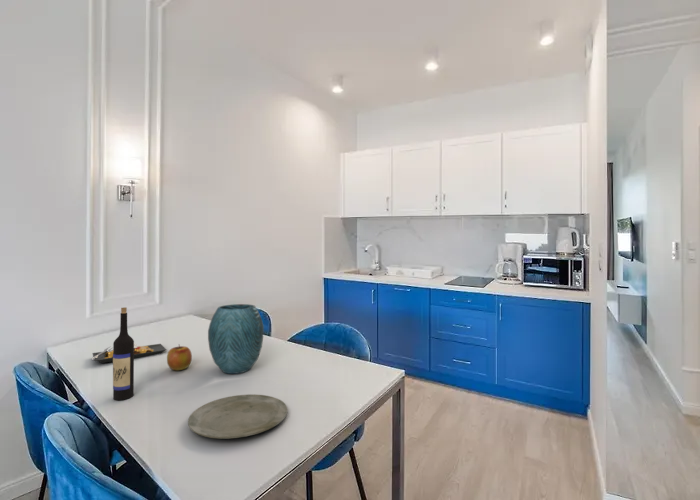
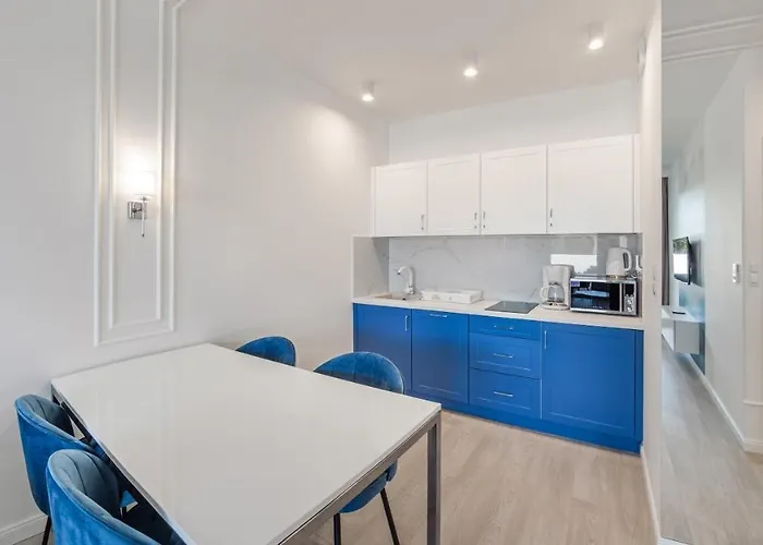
- plate (239, 415)
- apple (179, 356)
- plate (134, 348)
- wine bottle (123, 352)
- vase (236, 338)
